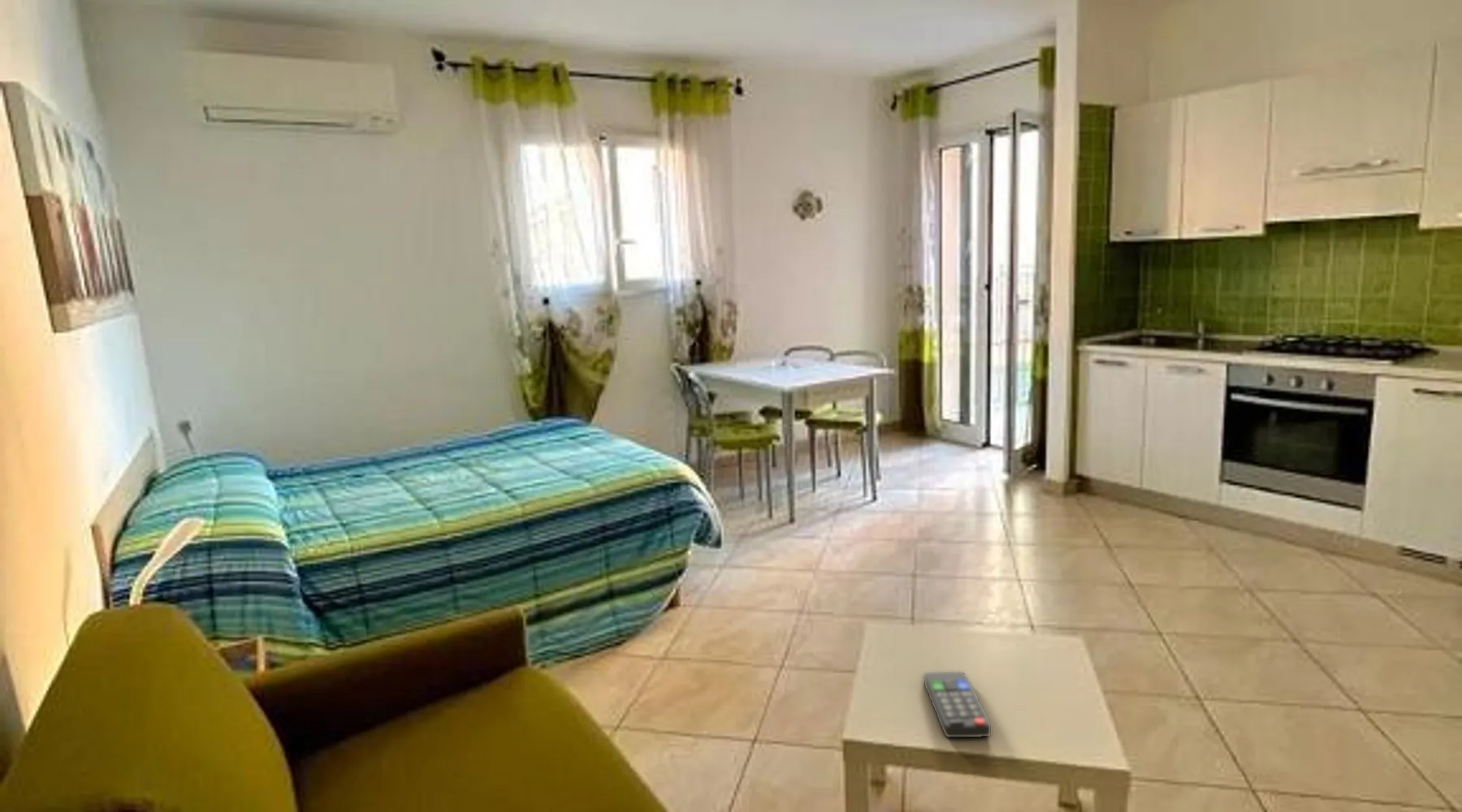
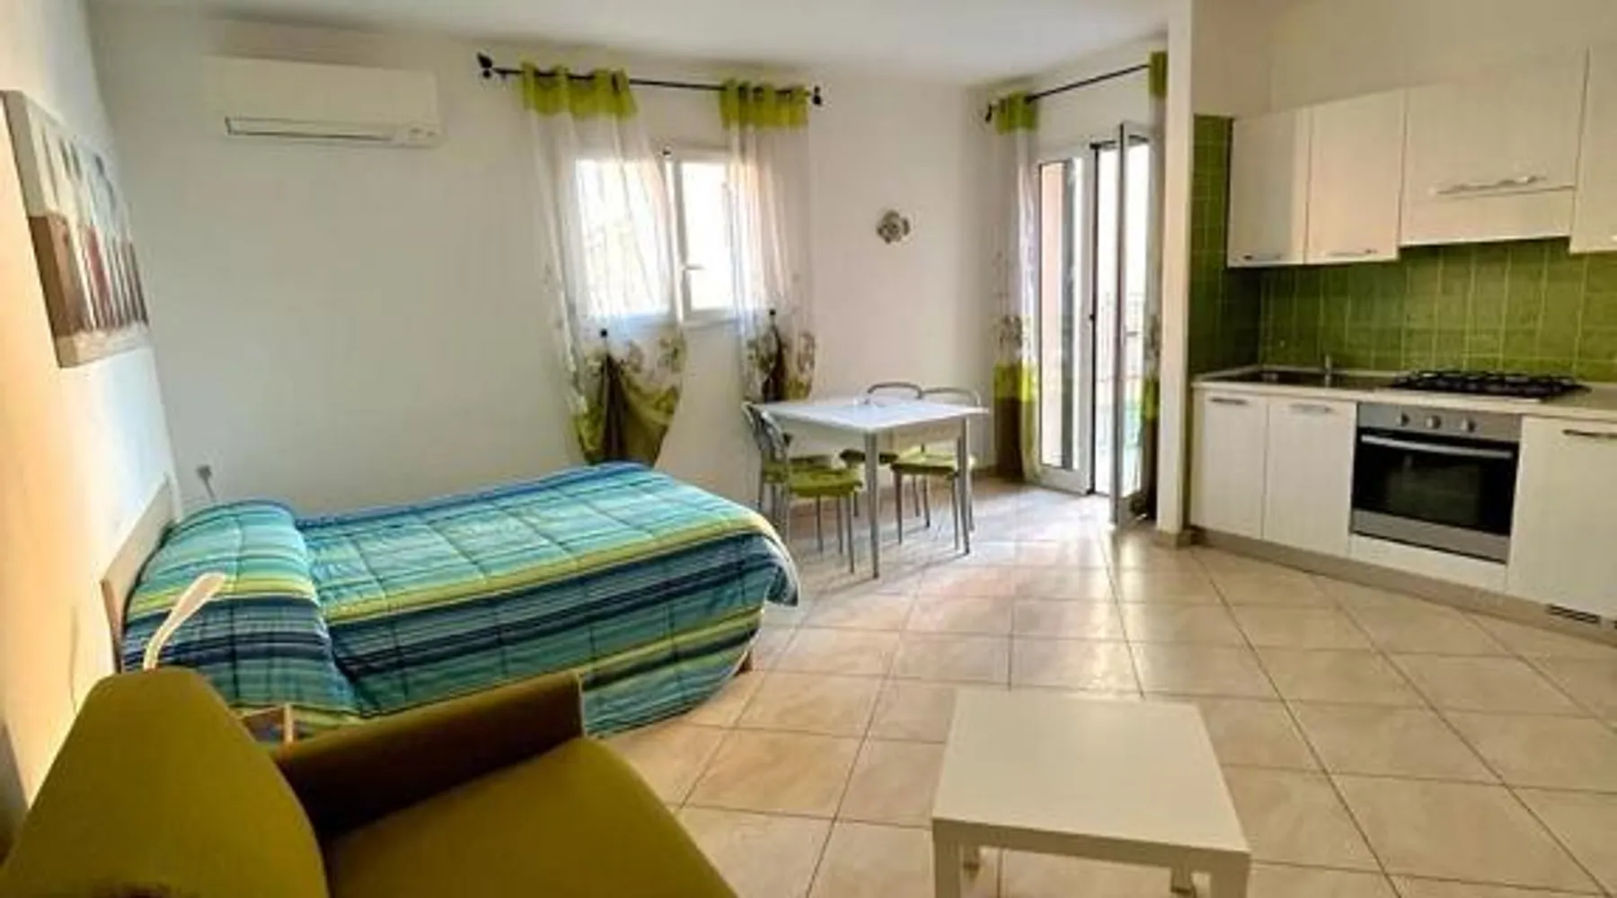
- remote control (955, 702)
